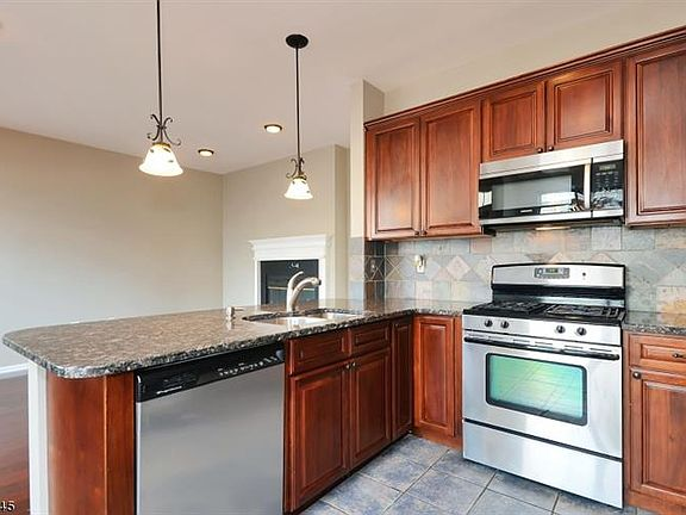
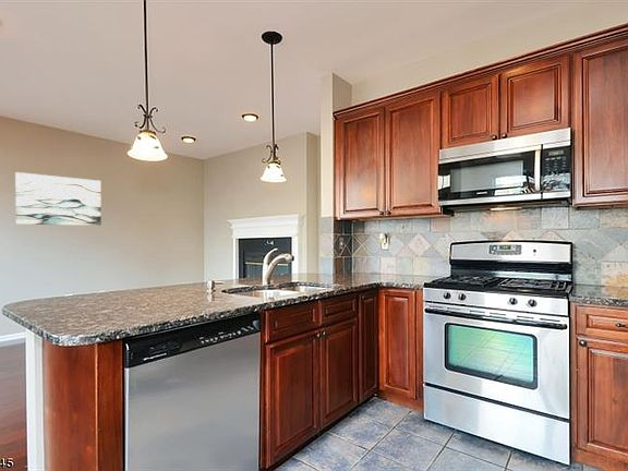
+ wall art (61, 201)
